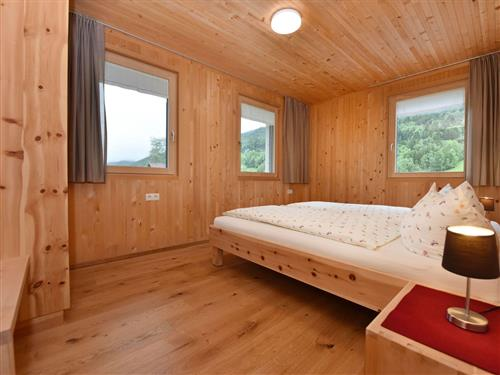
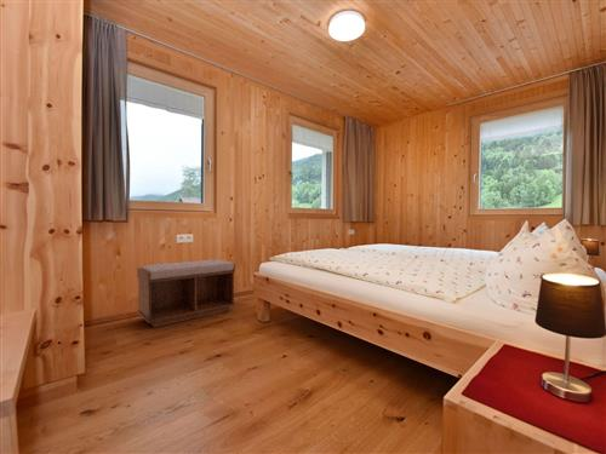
+ bench (188, 288)
